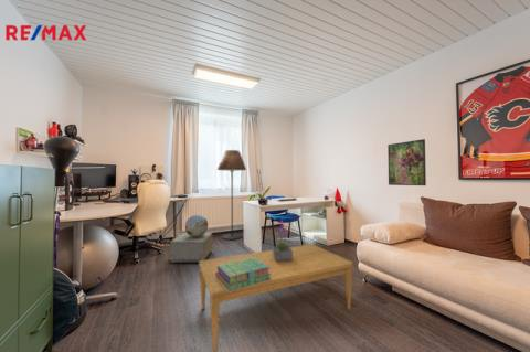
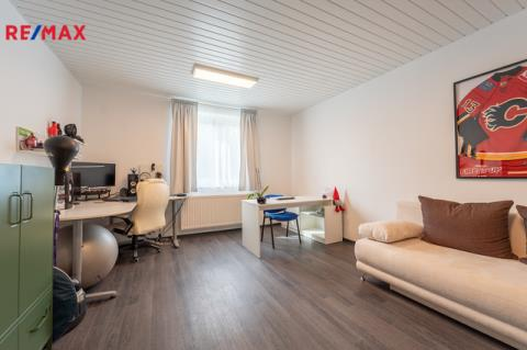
- potted plant (282, 238)
- decorative sphere (197, 225)
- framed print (405, 163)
- cardboard box (192, 246)
- stack of books (243, 271)
- coffee table (275, 285)
- floor lamp (232, 193)
